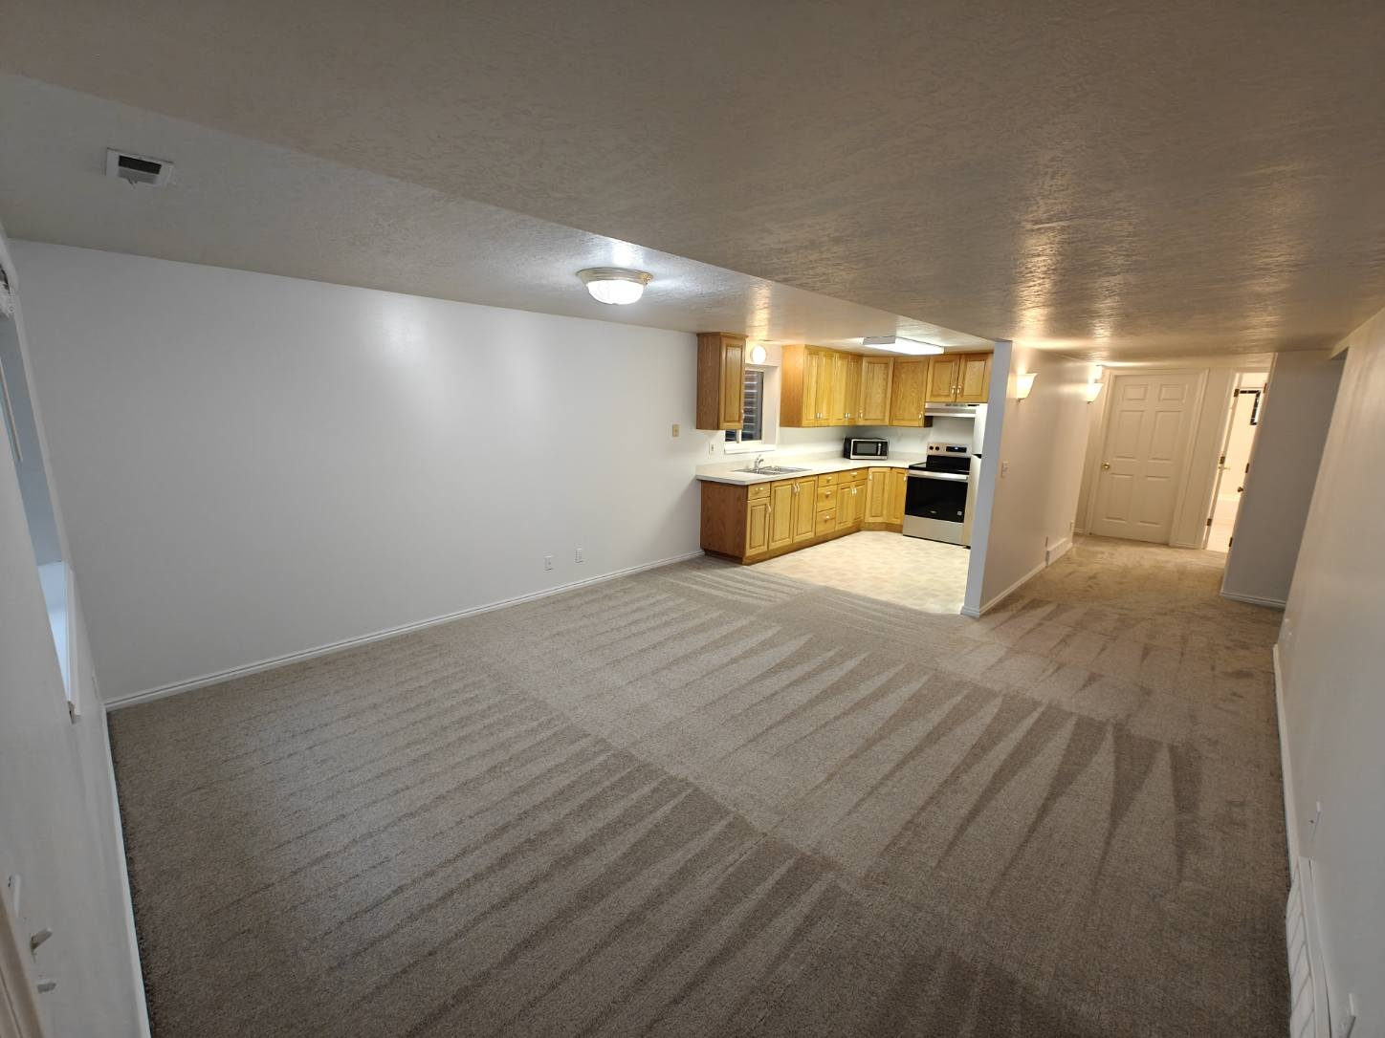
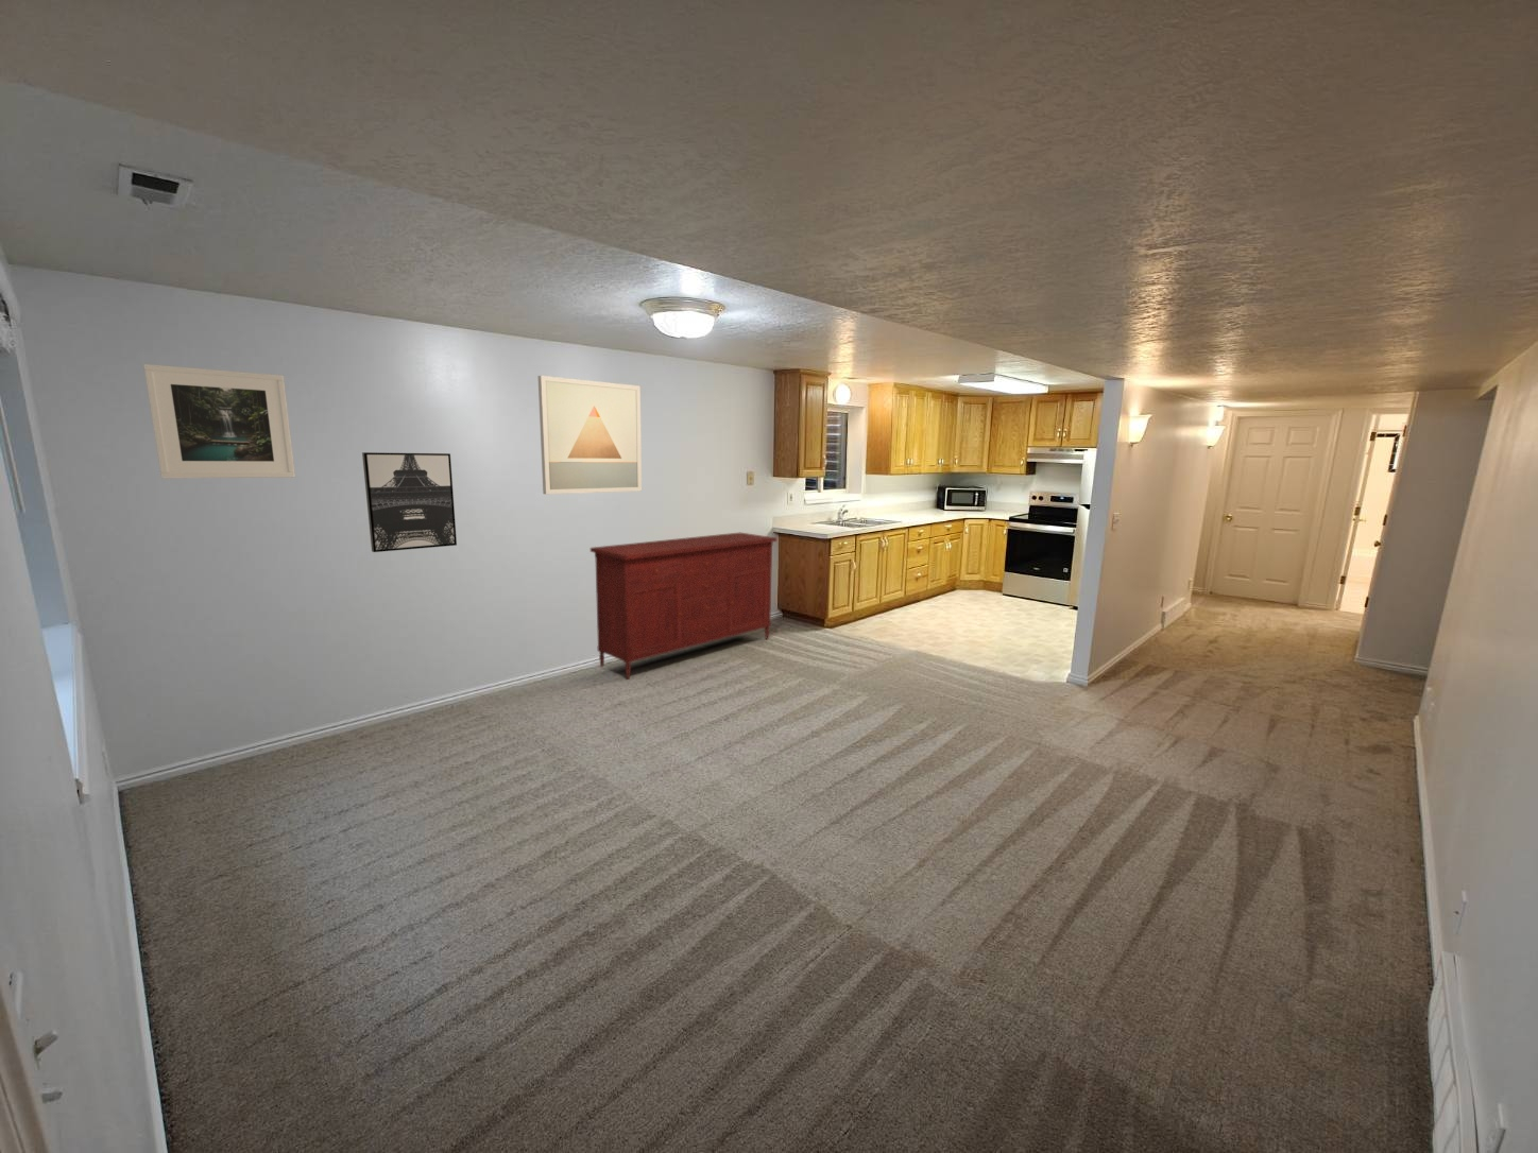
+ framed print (224, 425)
+ wall art (411, 501)
+ sideboard (690, 598)
+ wall art (592, 437)
